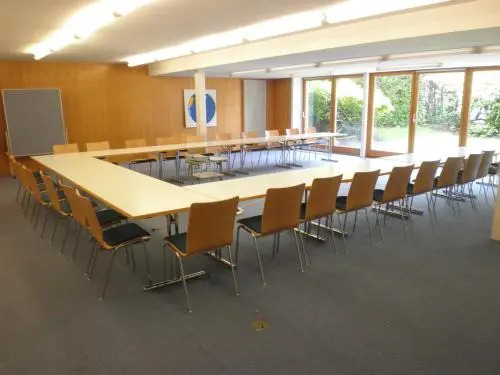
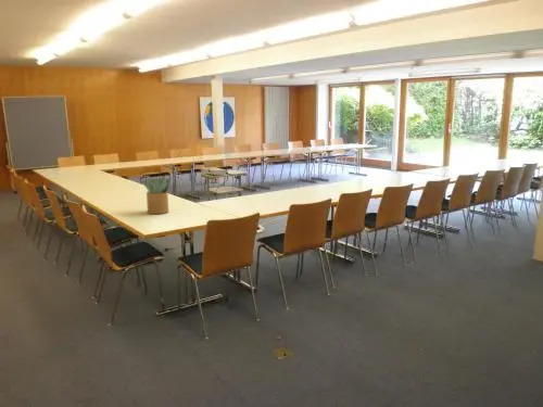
+ potted plant (157, 194)
